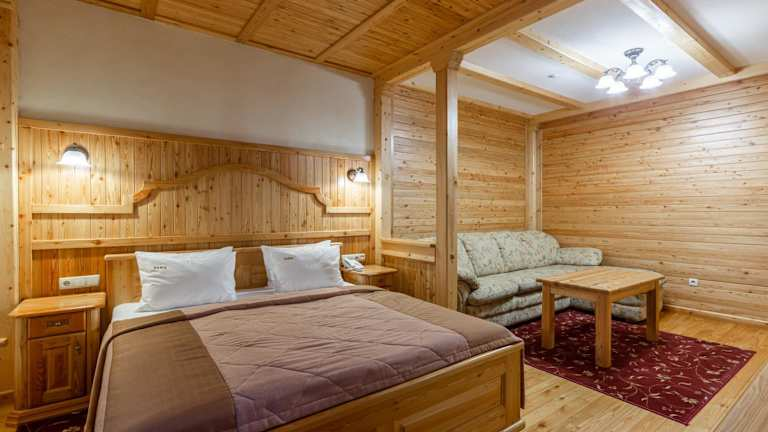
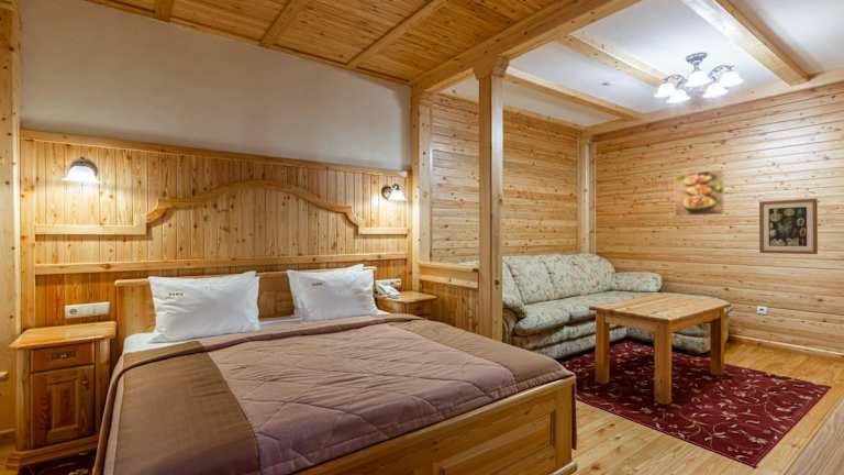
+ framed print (698, 194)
+ wall art (787, 227)
